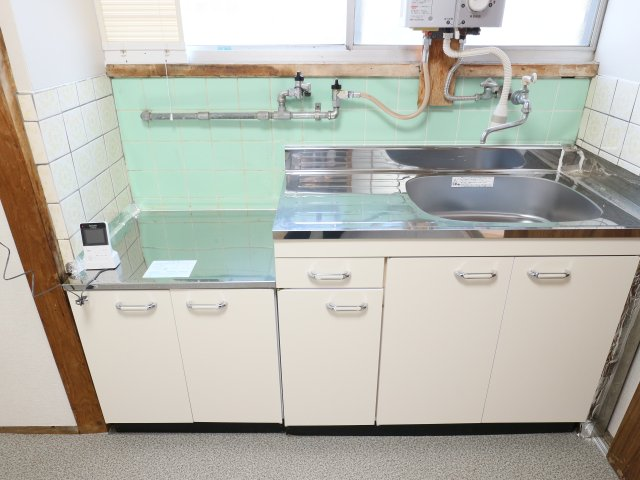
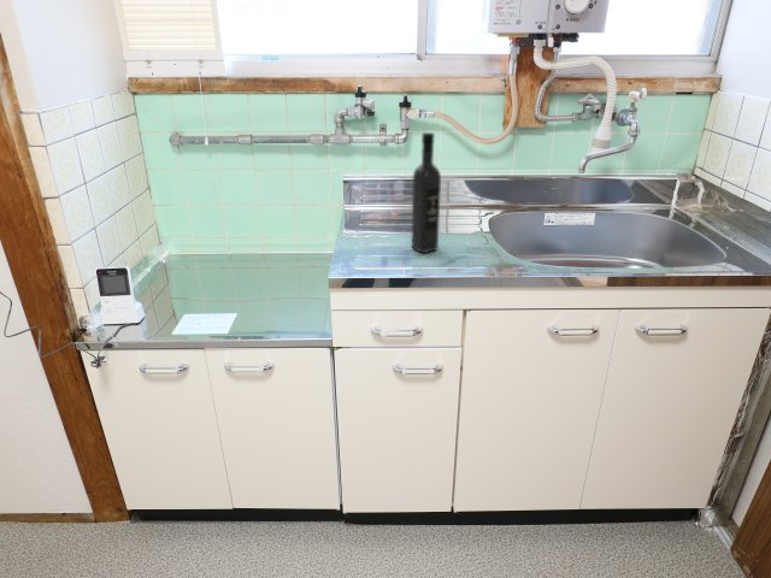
+ wine bottle (425, 193)
